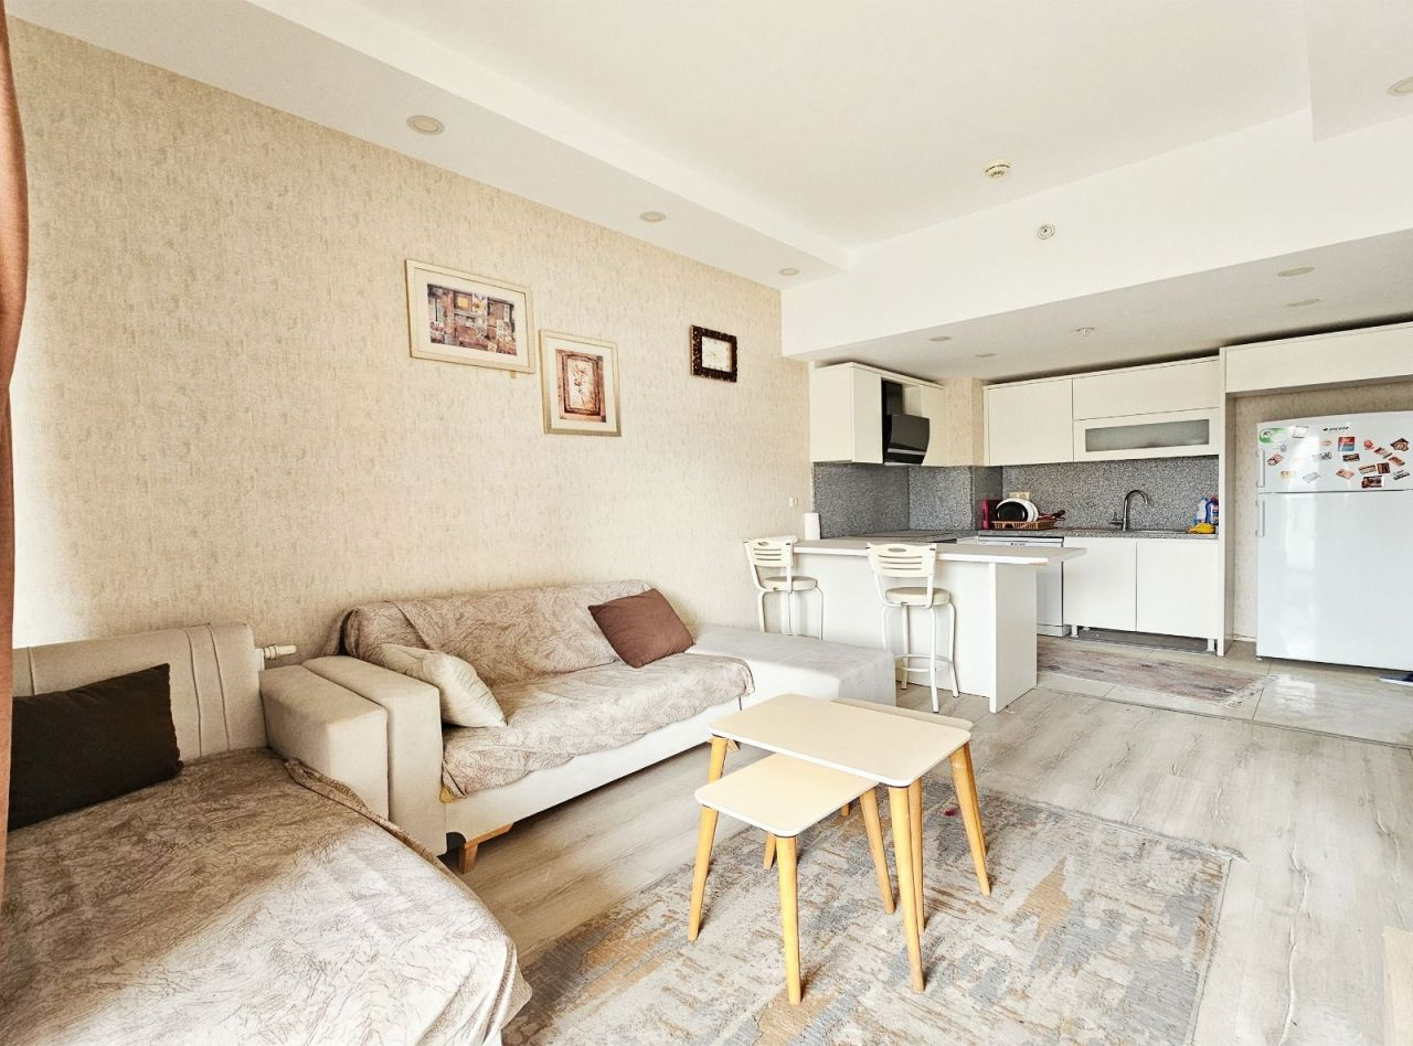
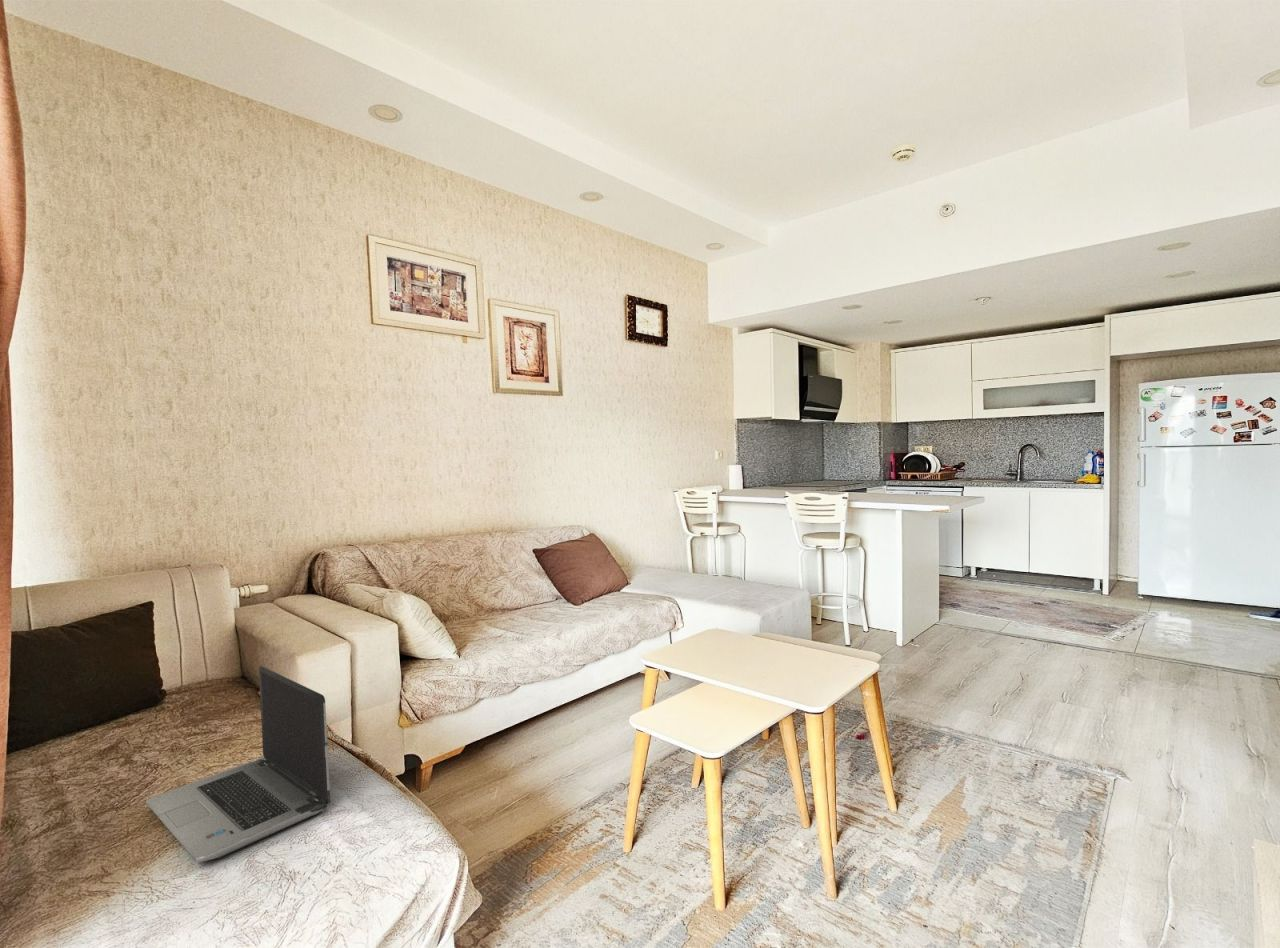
+ laptop computer (239, 765)
